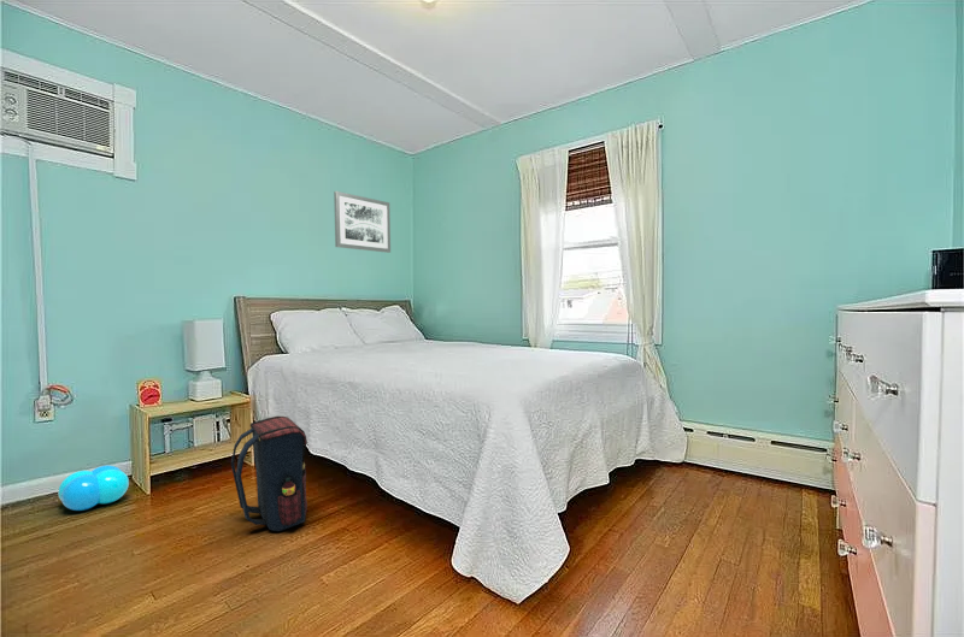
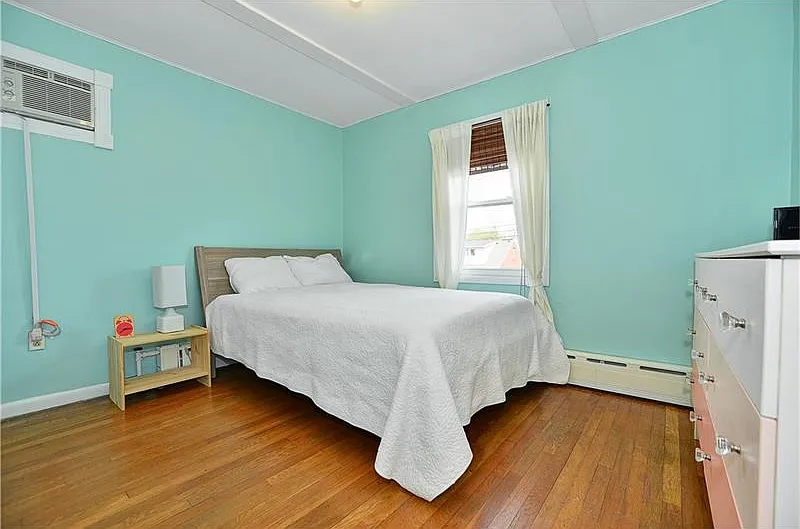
- wall art (364, 223)
- ball (94, 486)
- satchel (271, 472)
